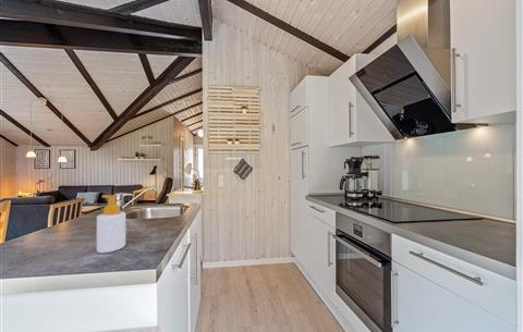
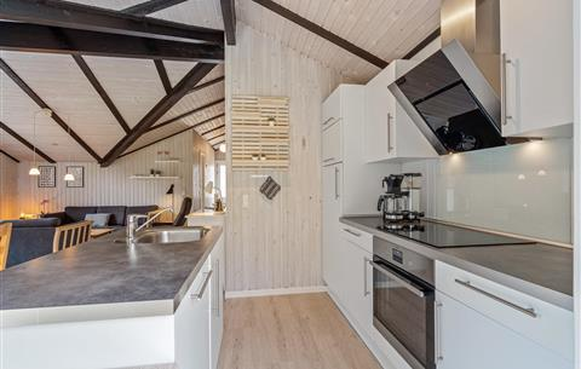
- soap bottle (111, 221)
